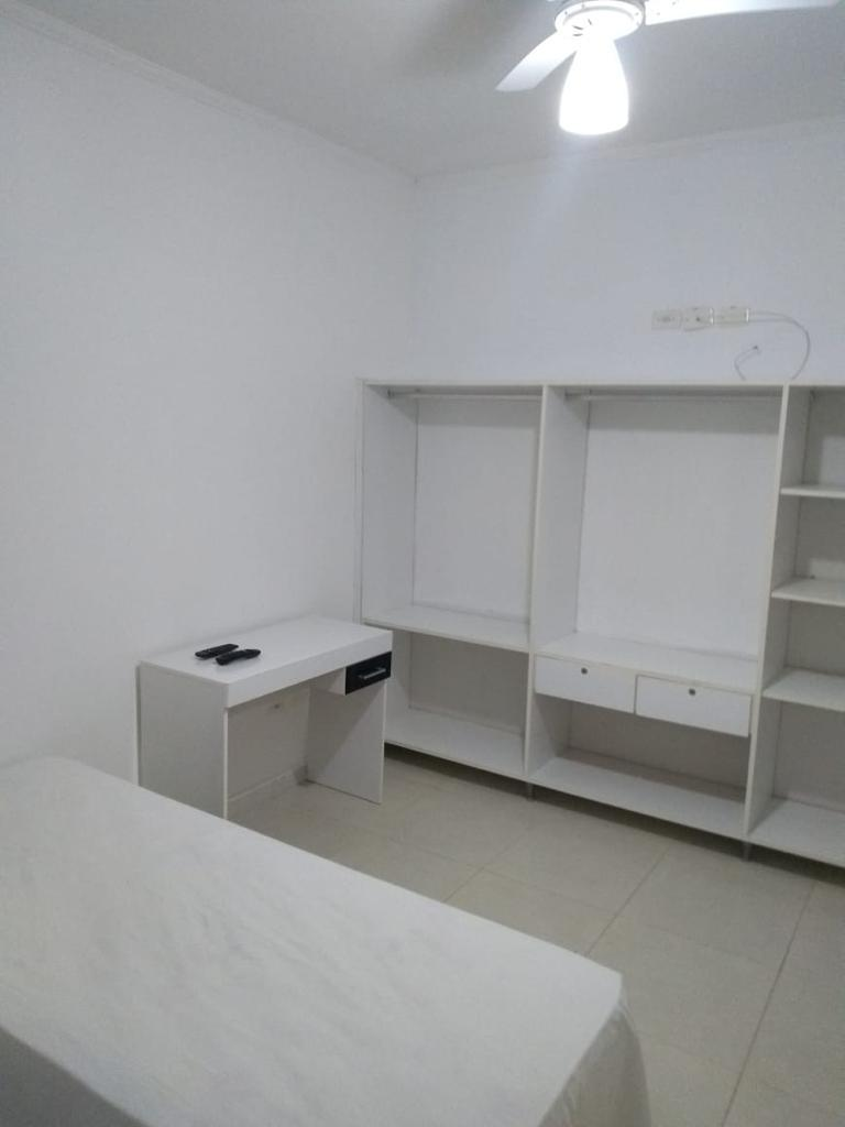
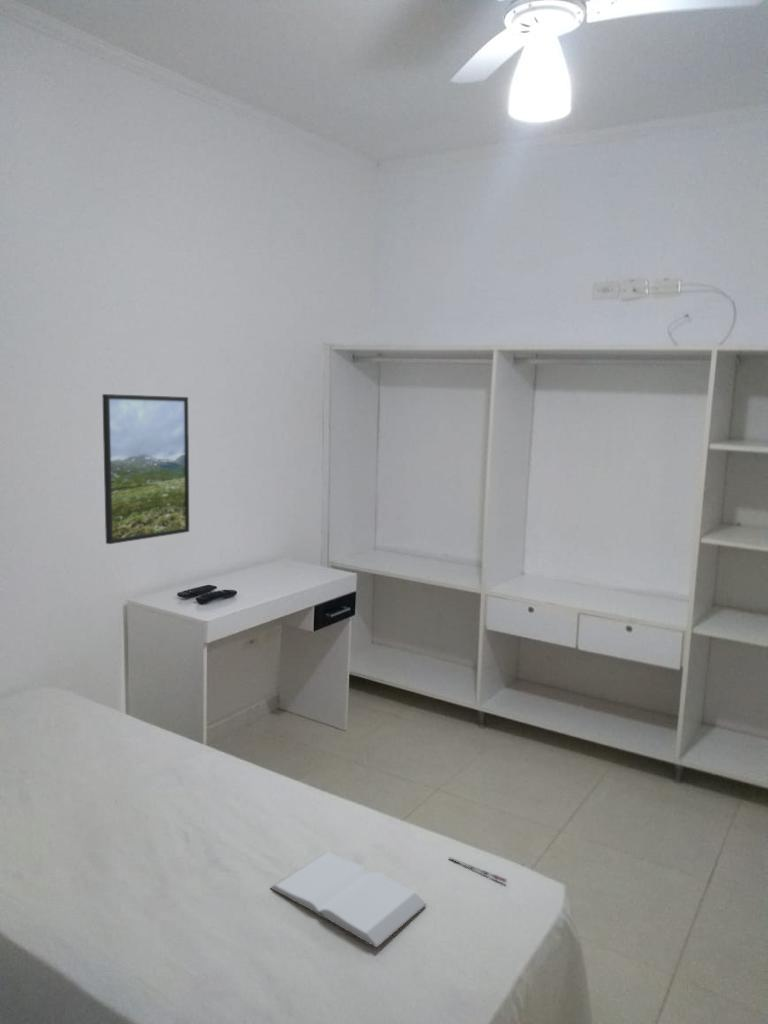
+ pen (476, 869)
+ book (347, 891)
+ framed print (148, 467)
